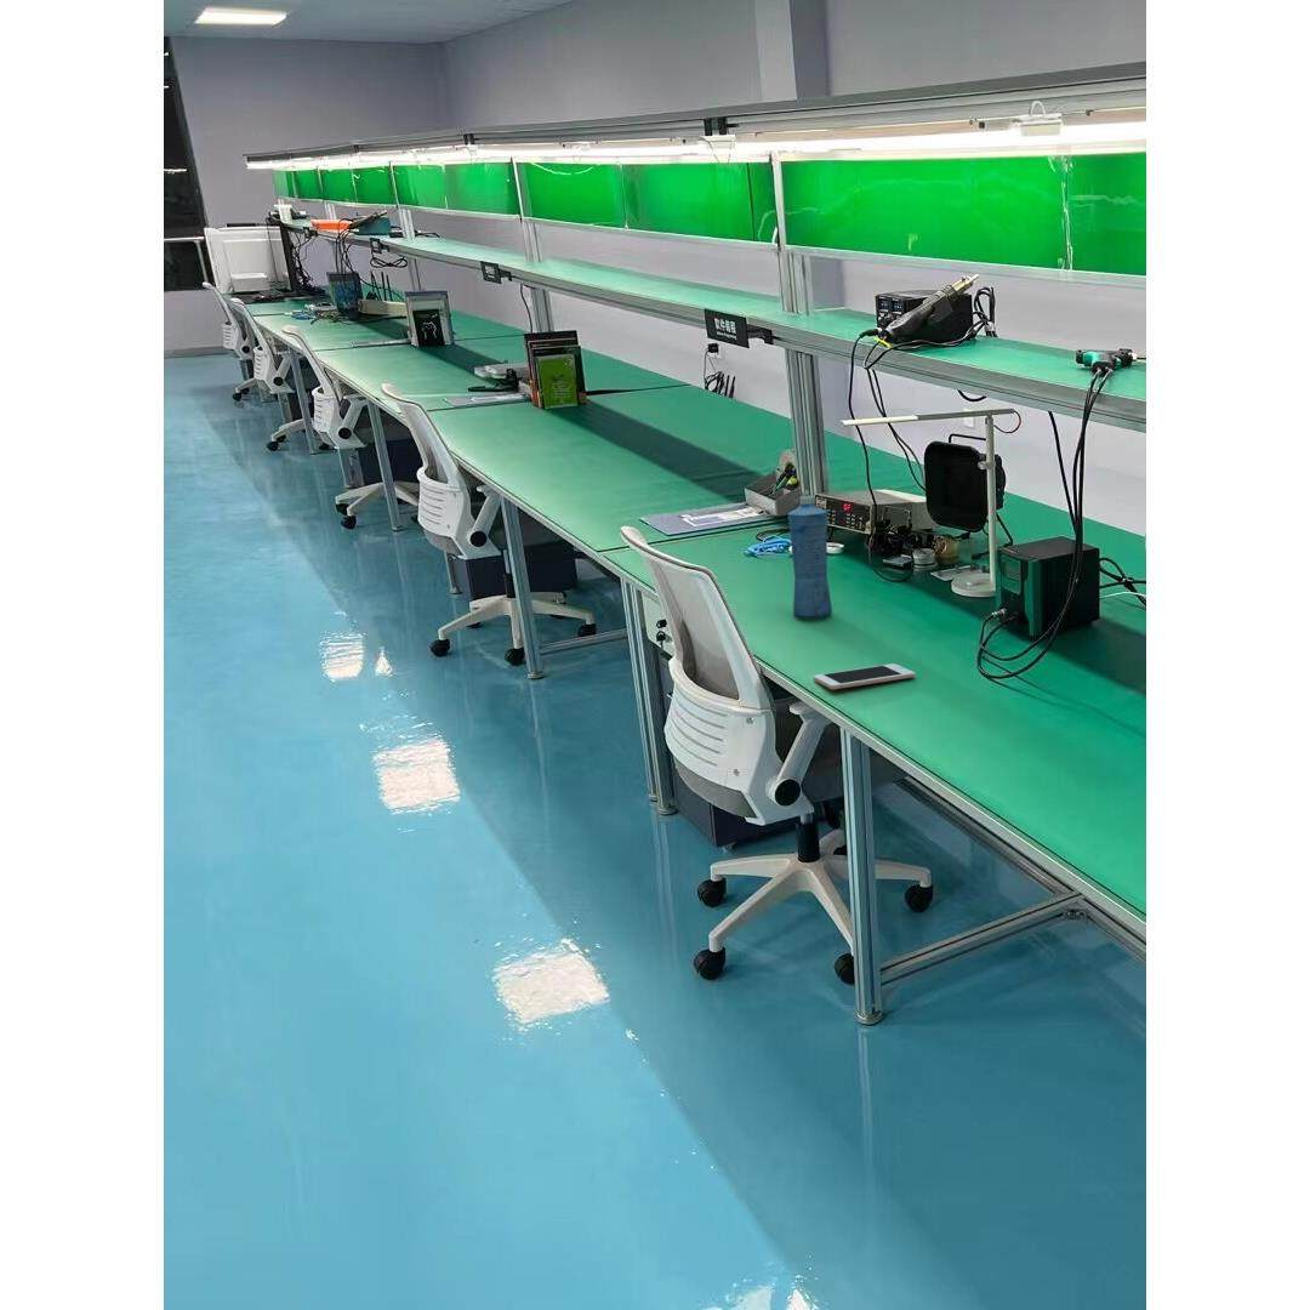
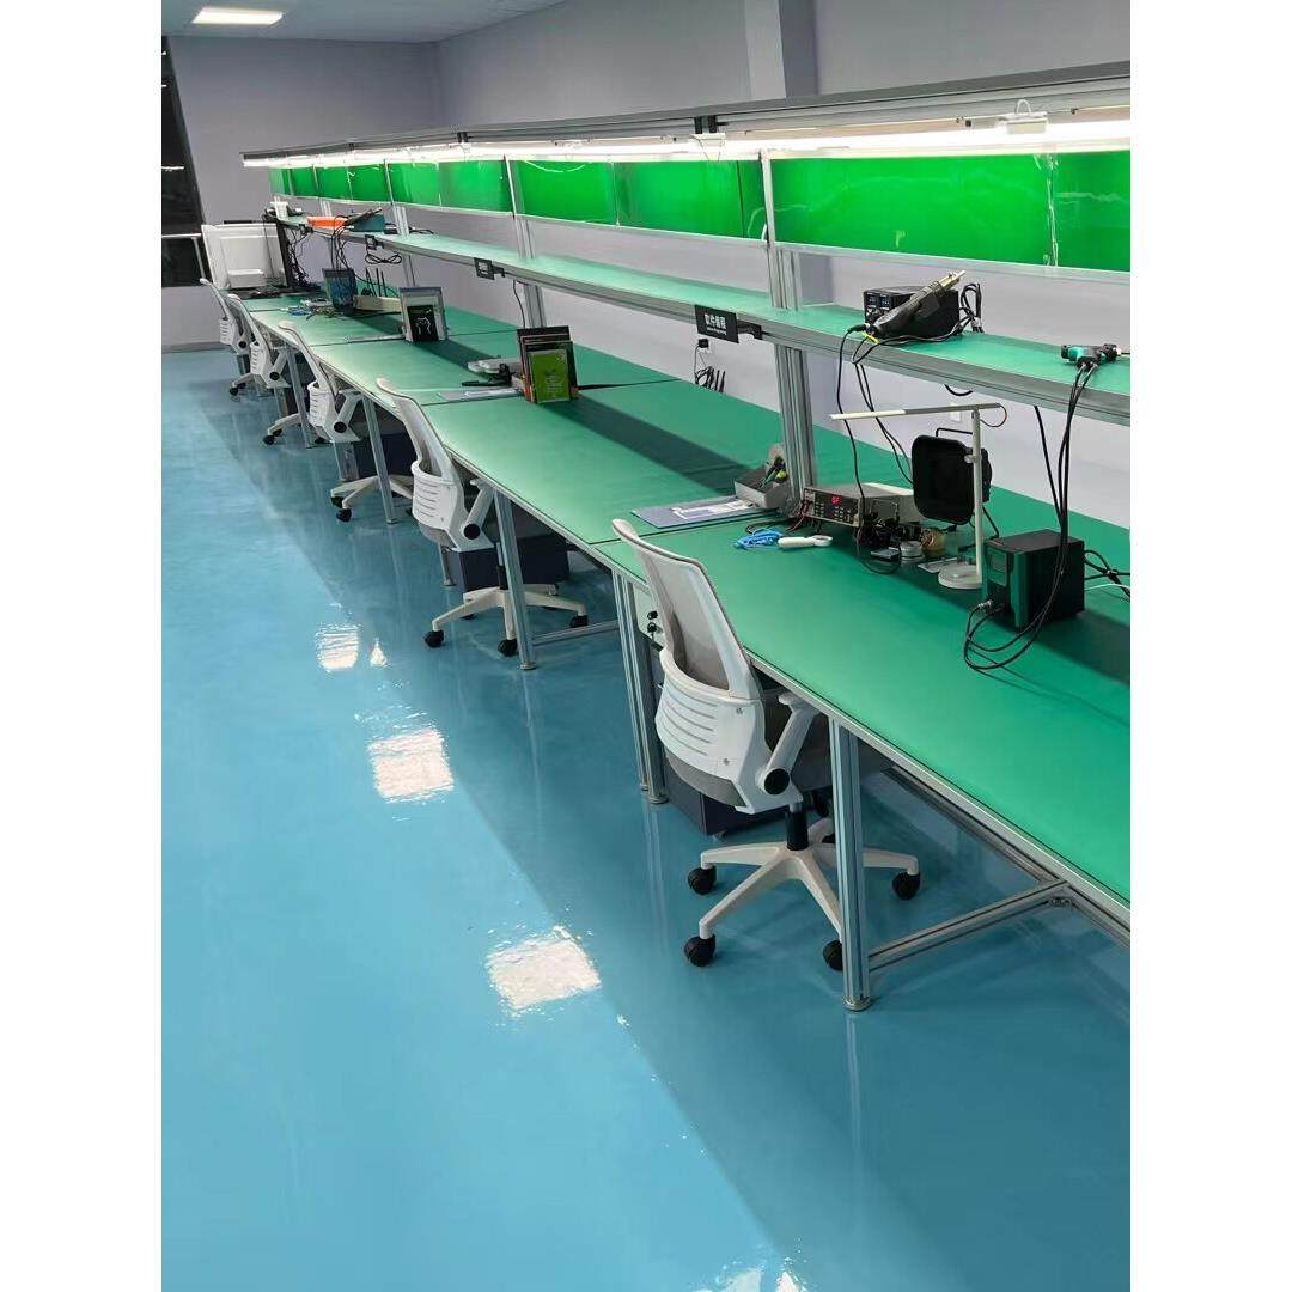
- cell phone (864, 676)
- squeeze bottle (809, 553)
